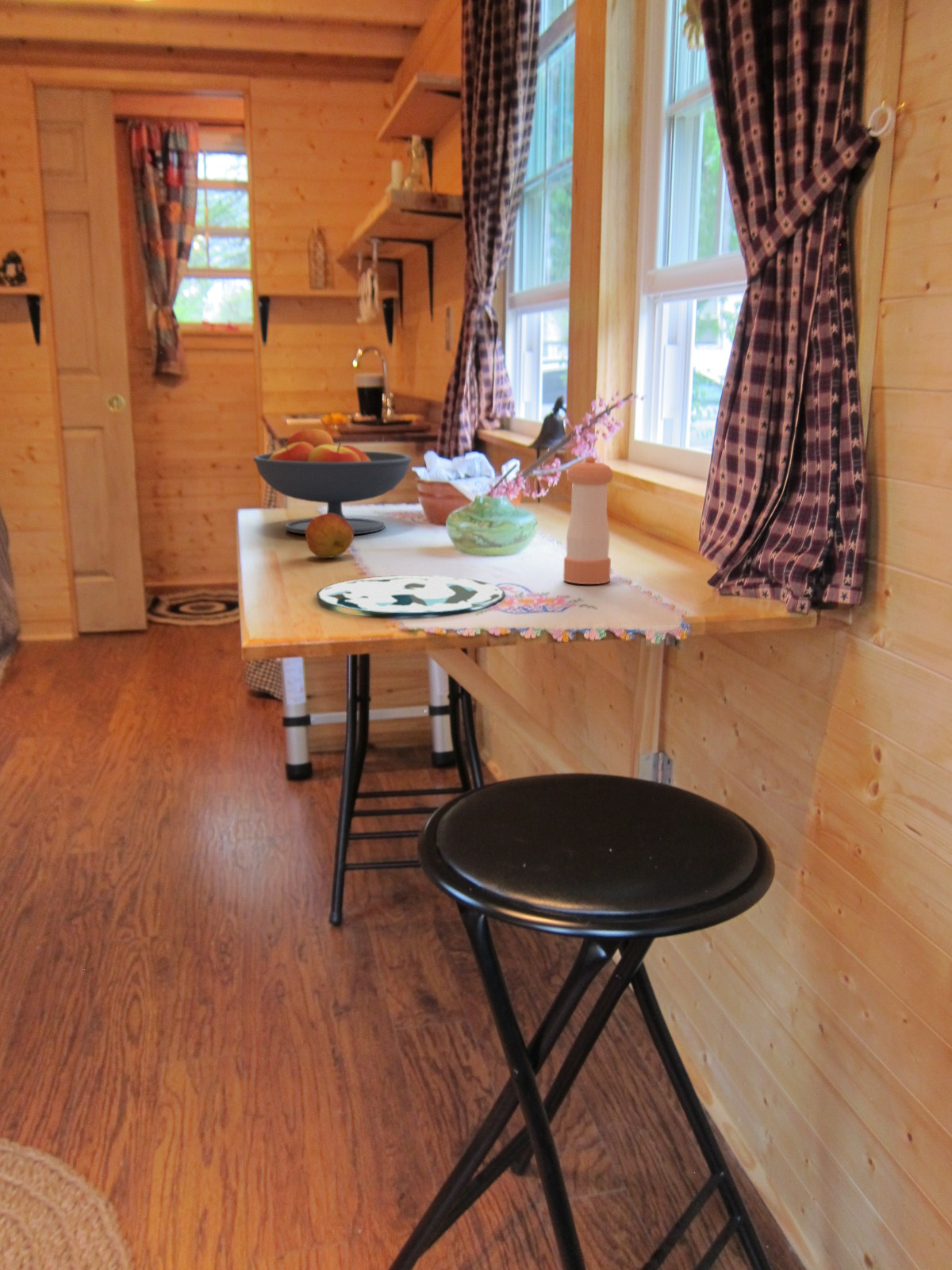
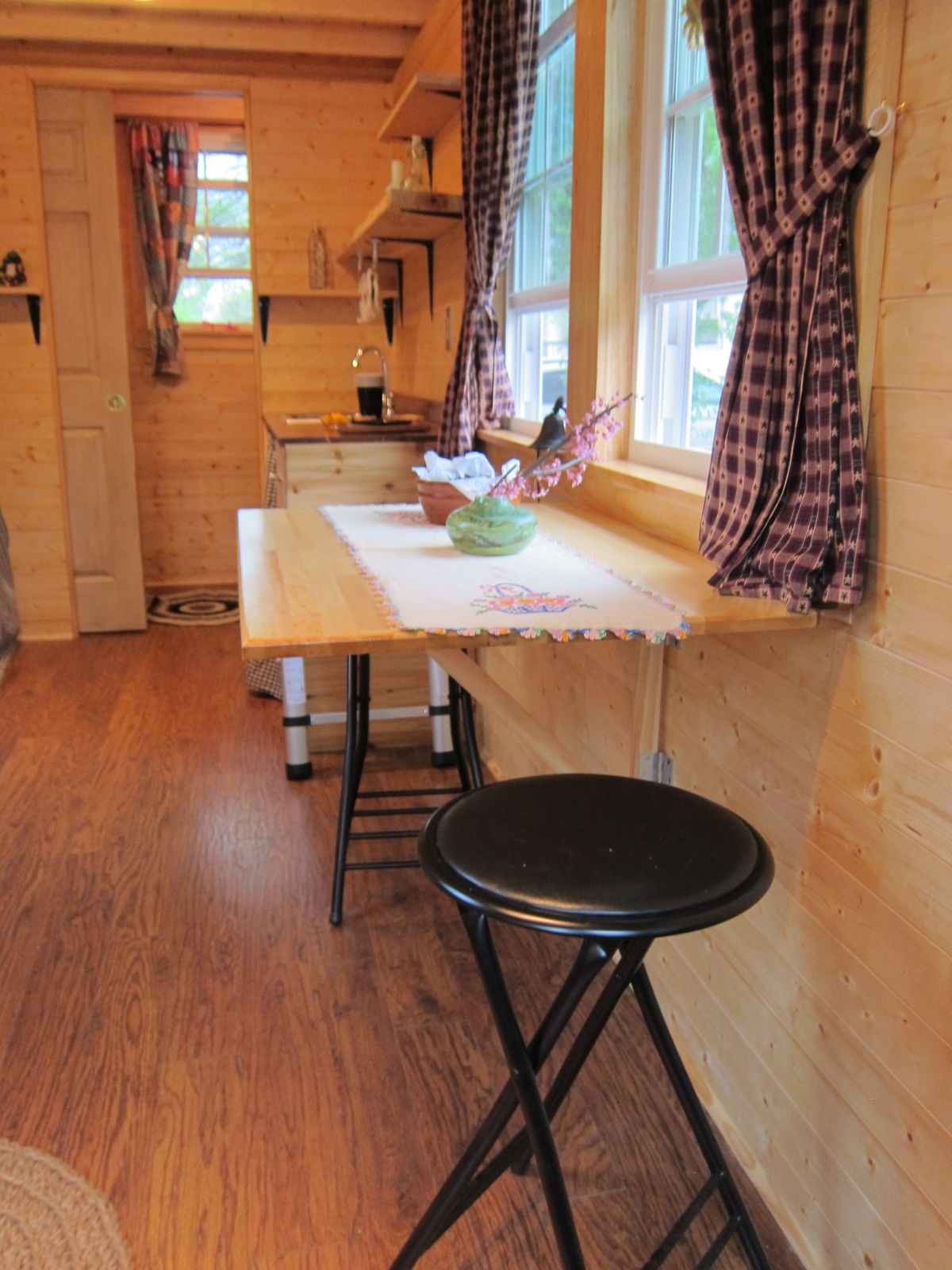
- fruit (328, 535)
- pepper shaker (588, 519)
- plate (411, 584)
- fruit bowl (333, 479)
